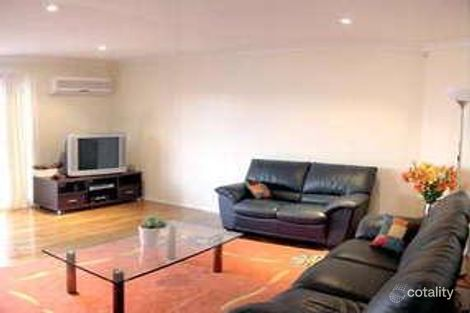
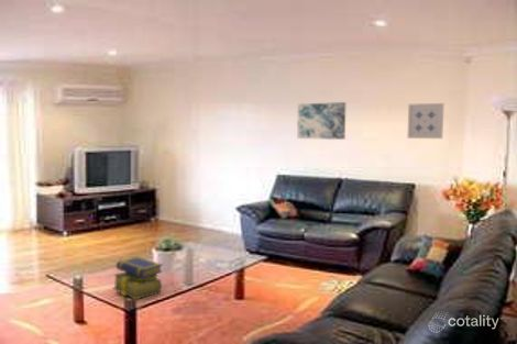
+ wall art (320, 121)
+ stack of books (139, 276)
+ wall art (425, 121)
